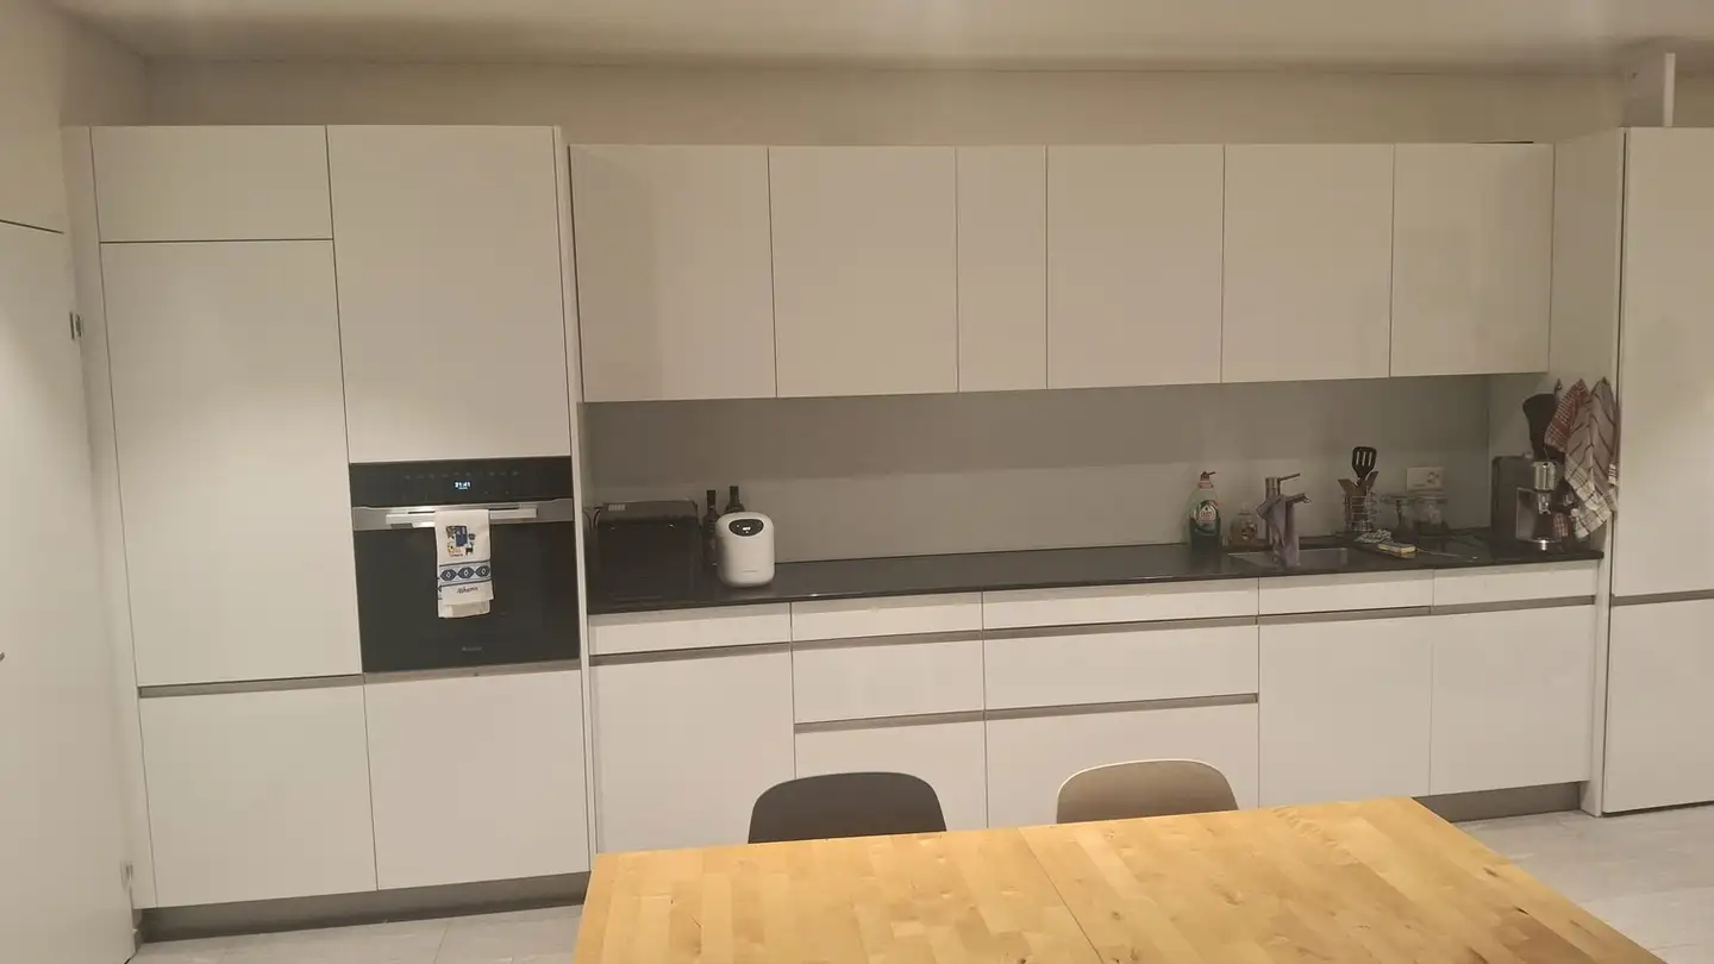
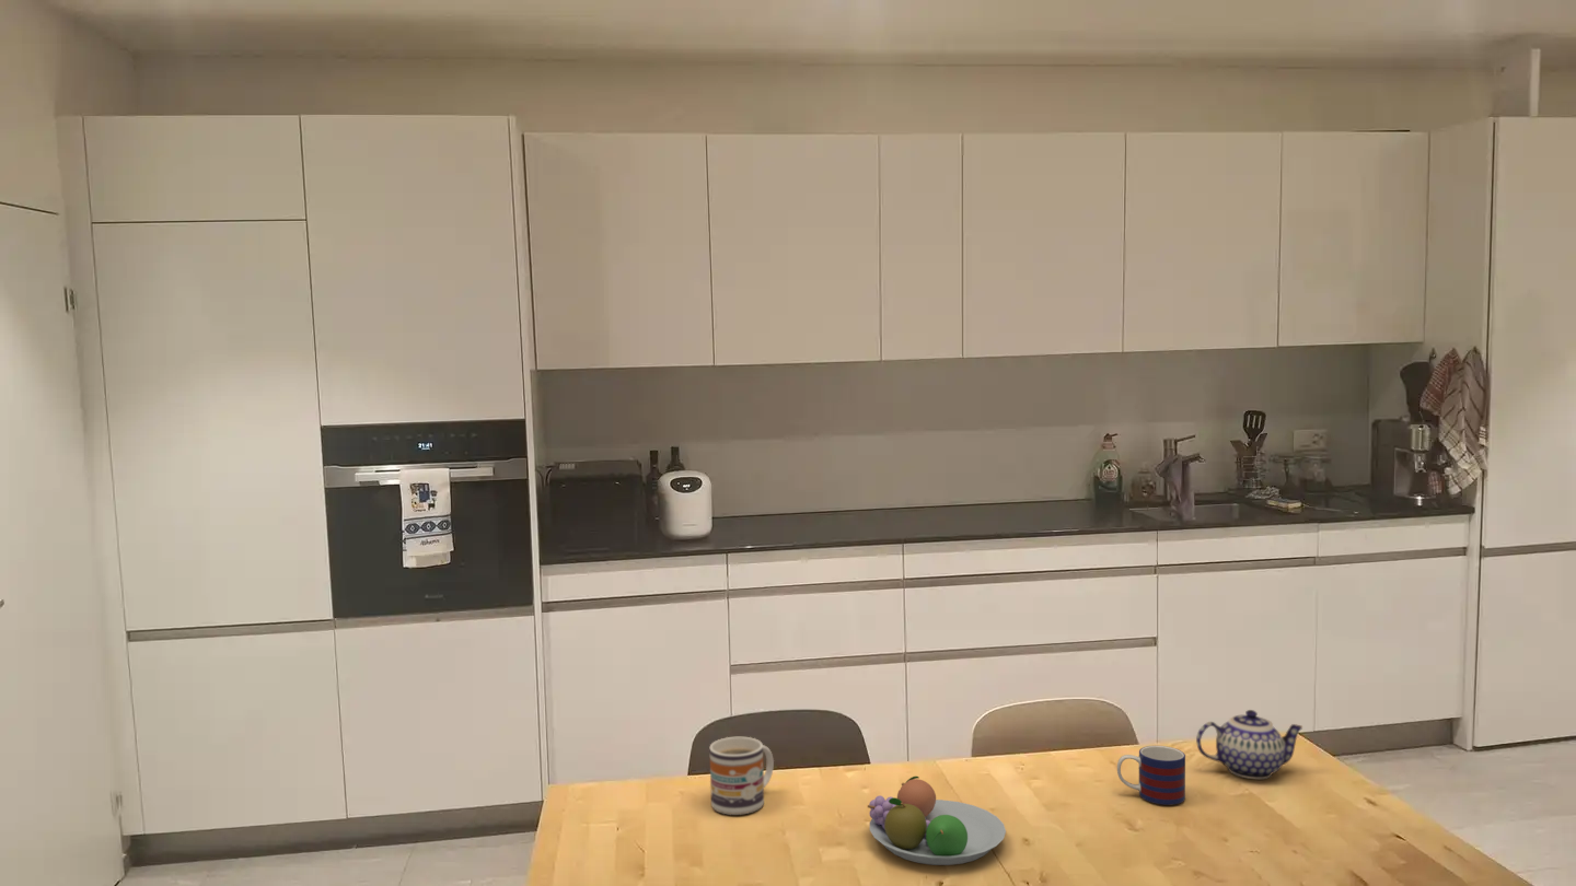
+ teapot (1249, 741)
+ mug (742, 773)
+ mug (1150, 773)
+ fruit bowl (935, 816)
